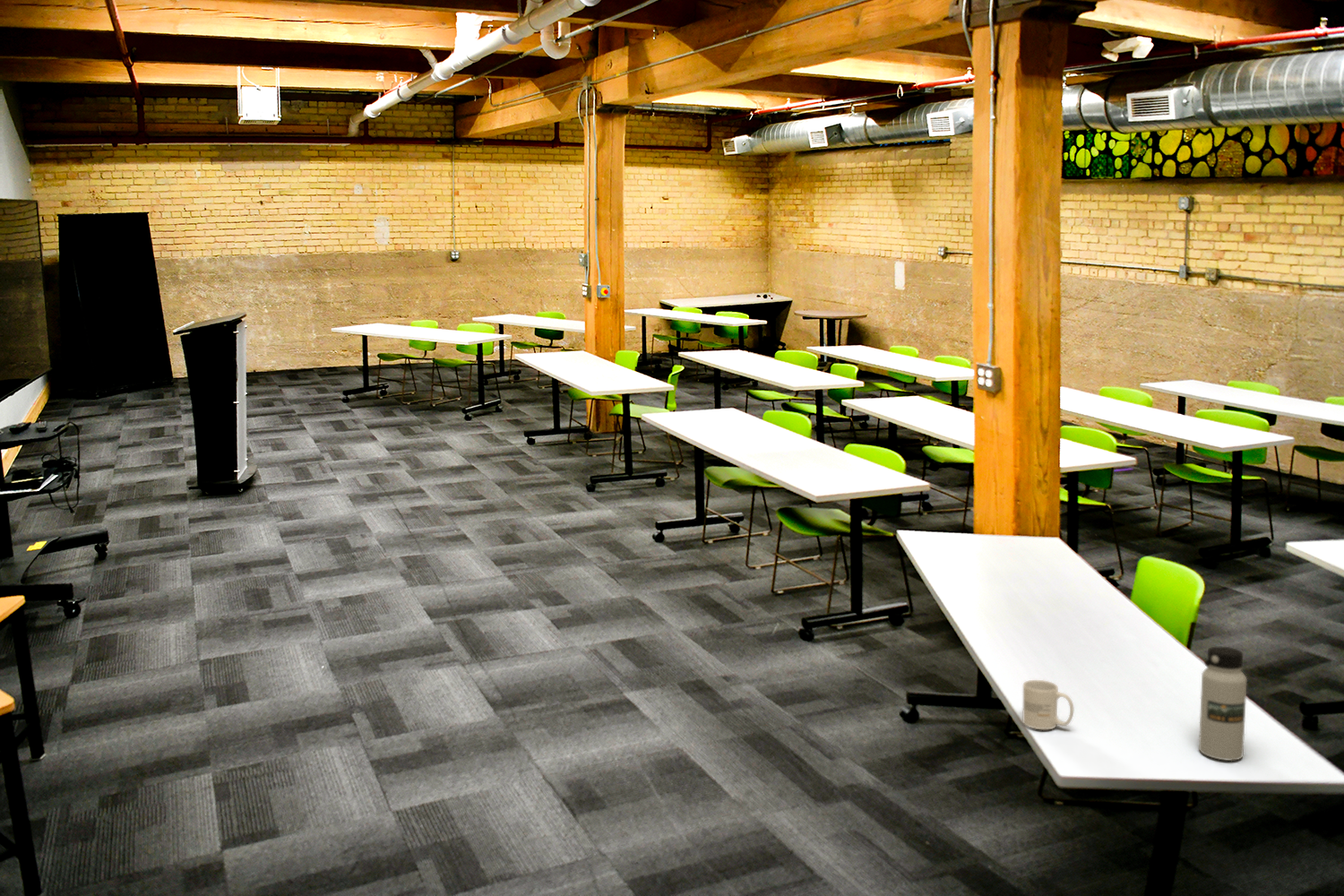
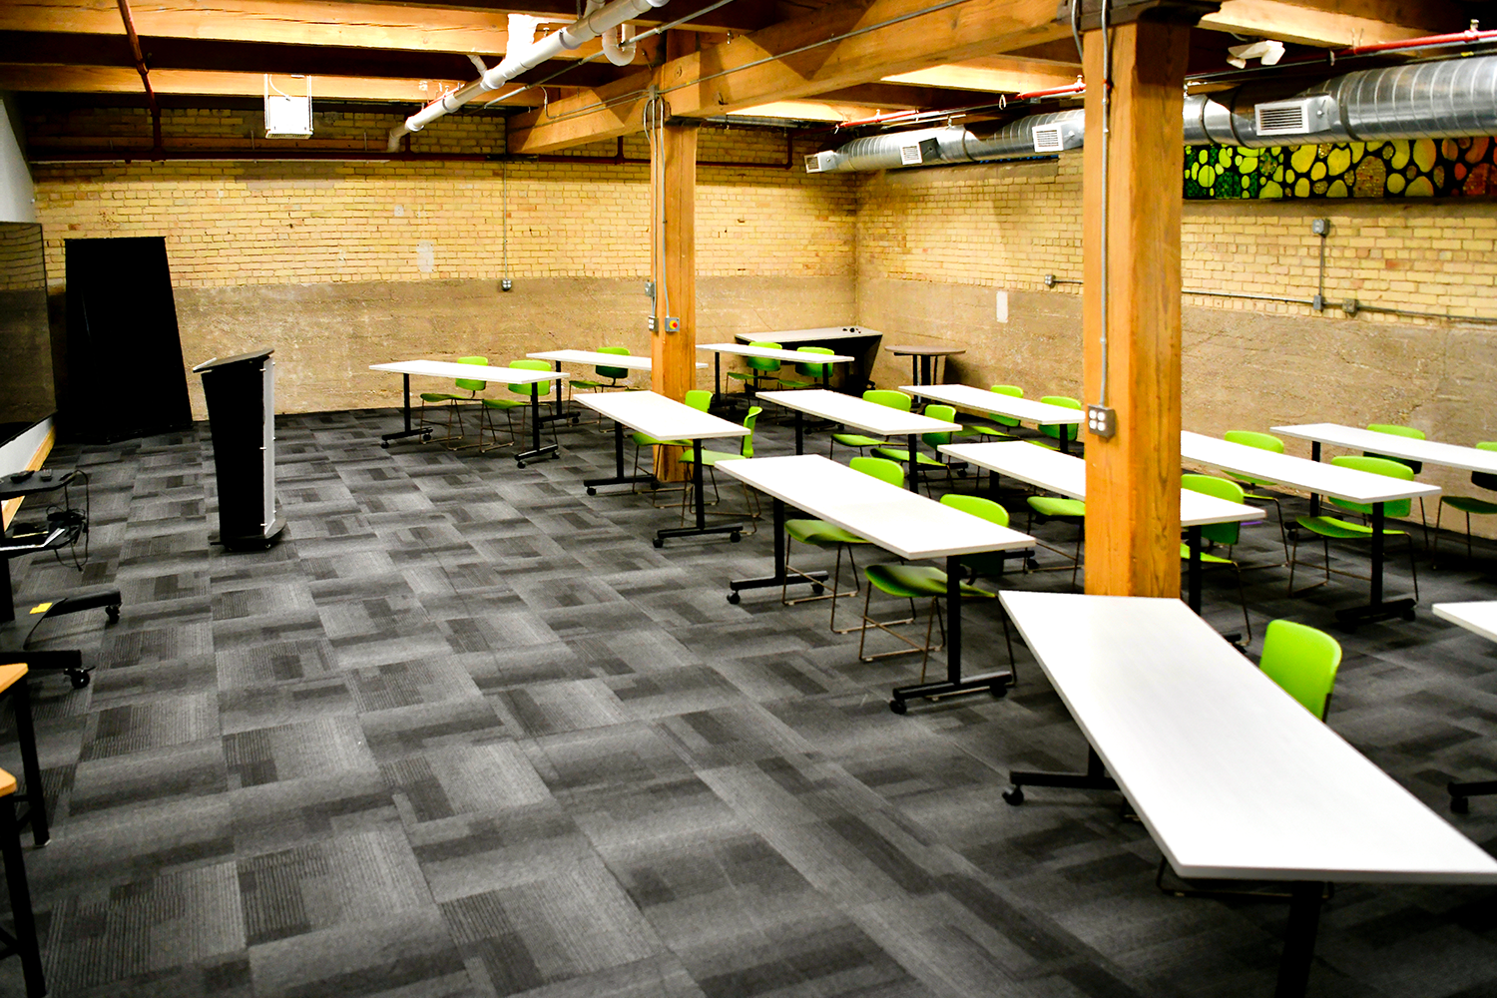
- mug (1047, 704)
- water bottle (1223, 702)
